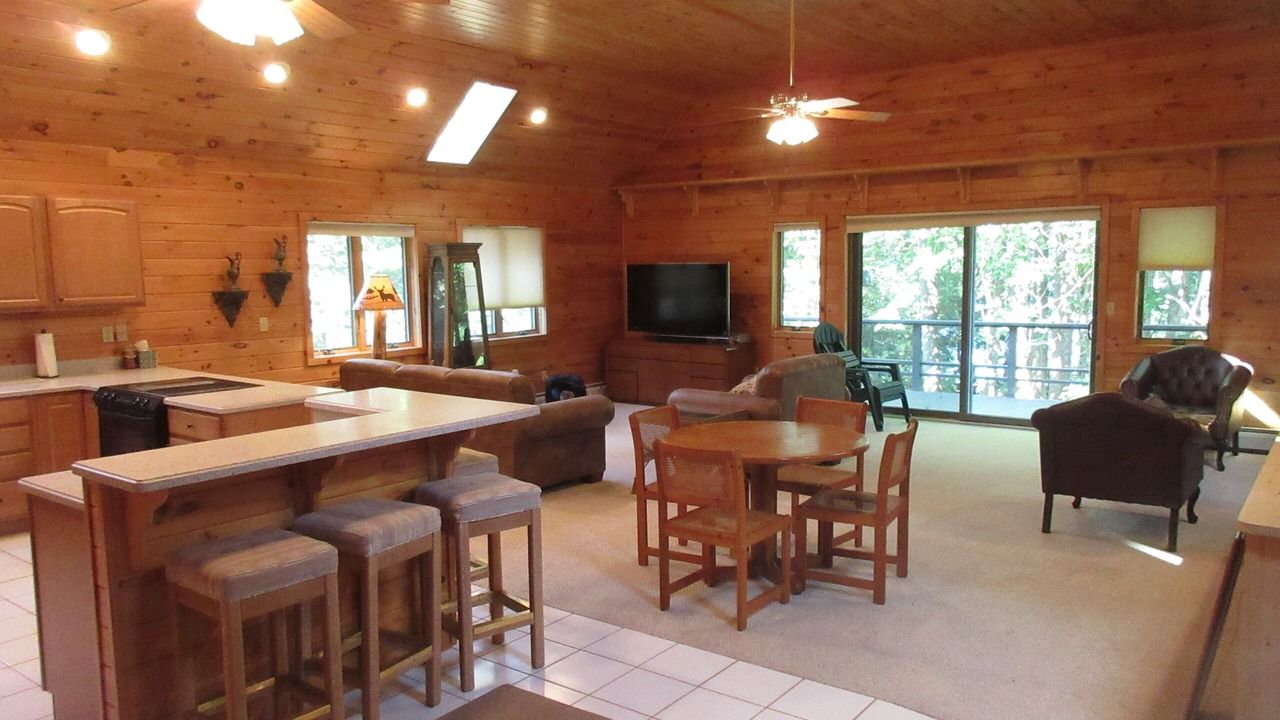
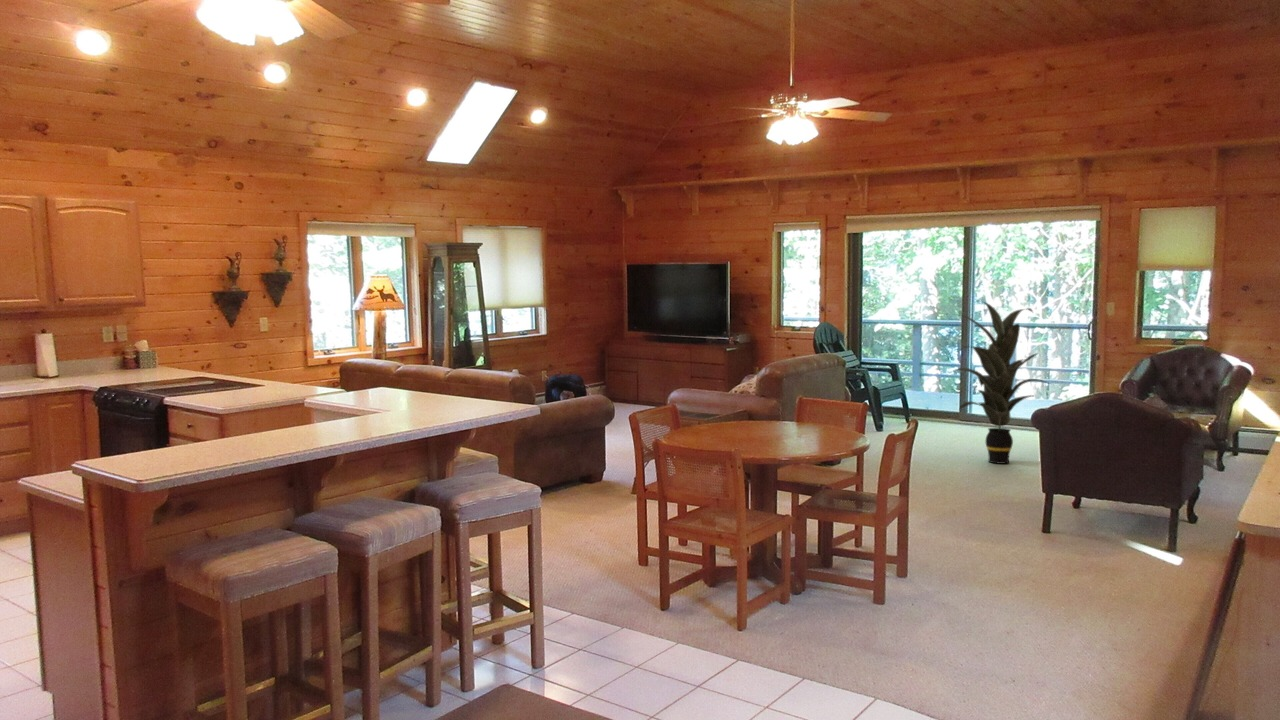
+ indoor plant (992, 381)
